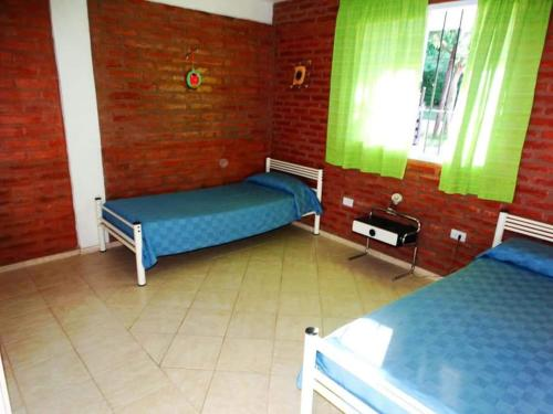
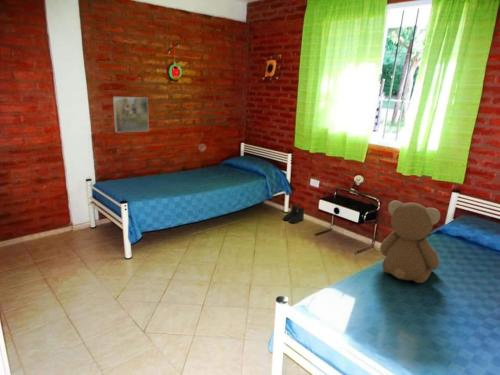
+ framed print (131, 114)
+ boots (294, 213)
+ teddy bear (411, 238)
